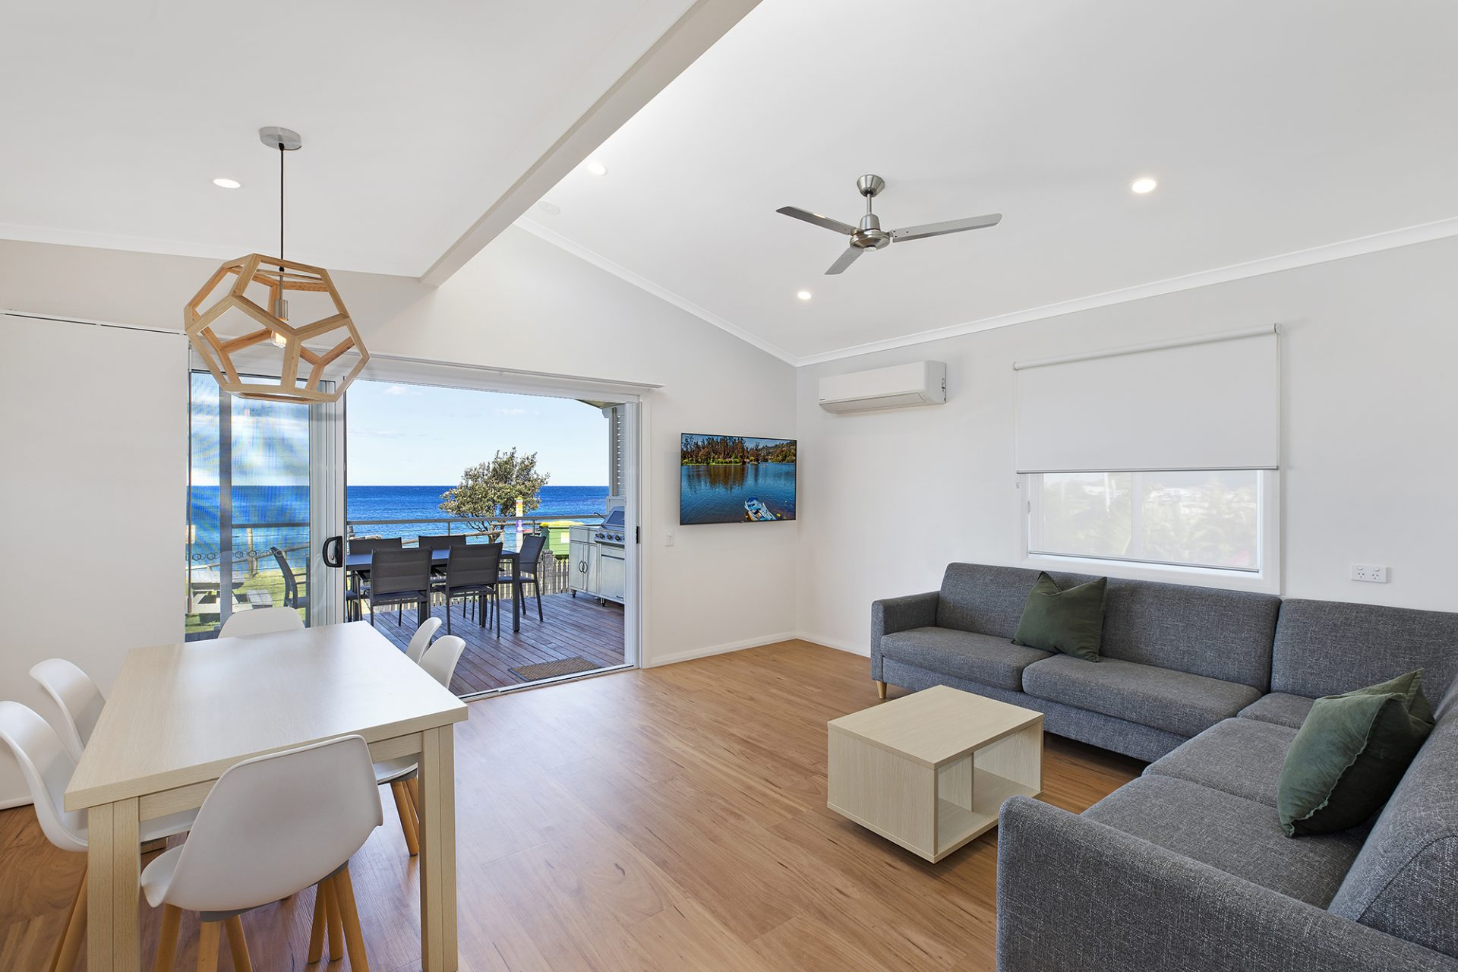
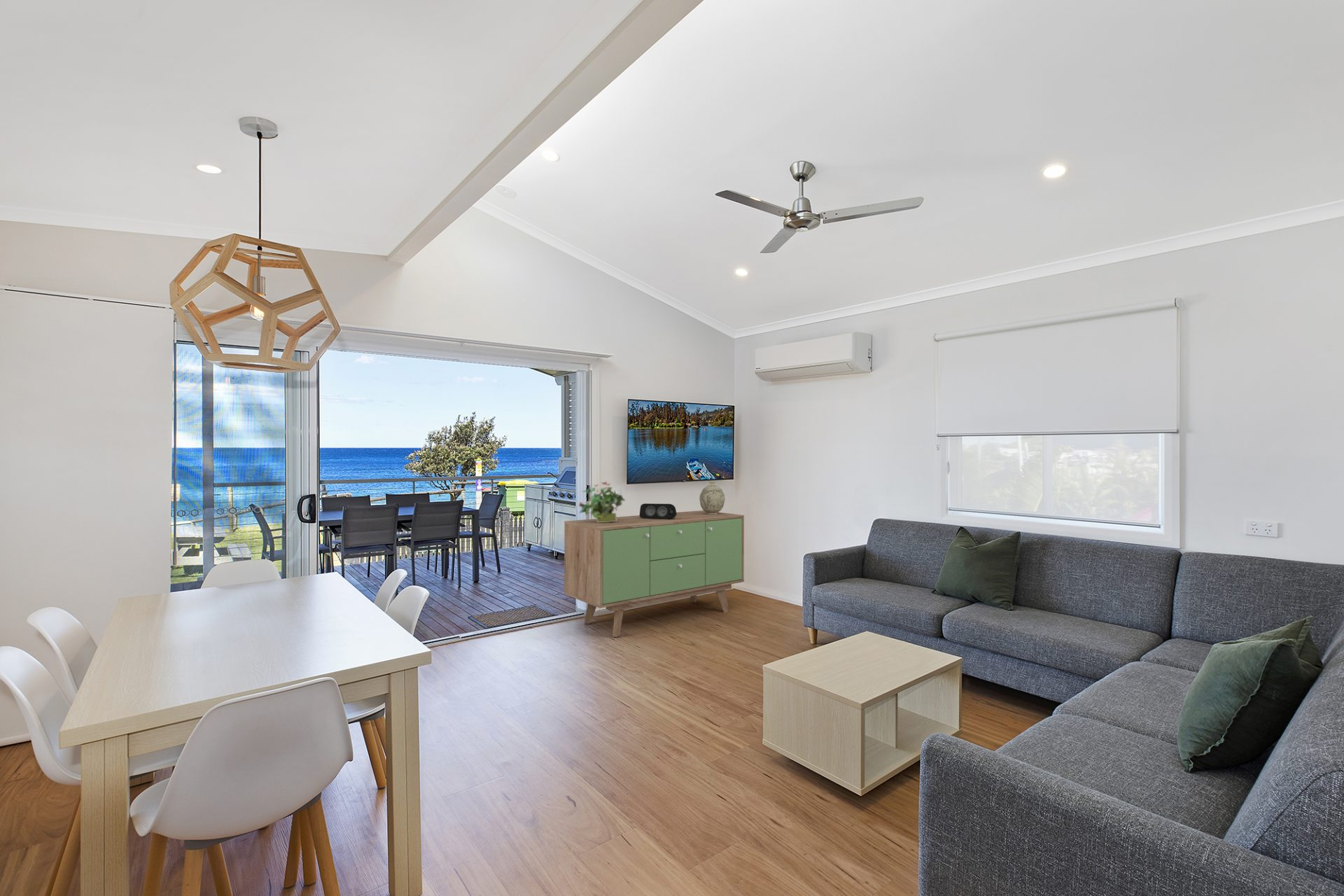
+ sideboard (659, 568)
+ potted plant (601, 501)
+ decorative vase (712, 497)
+ speaker (658, 510)
